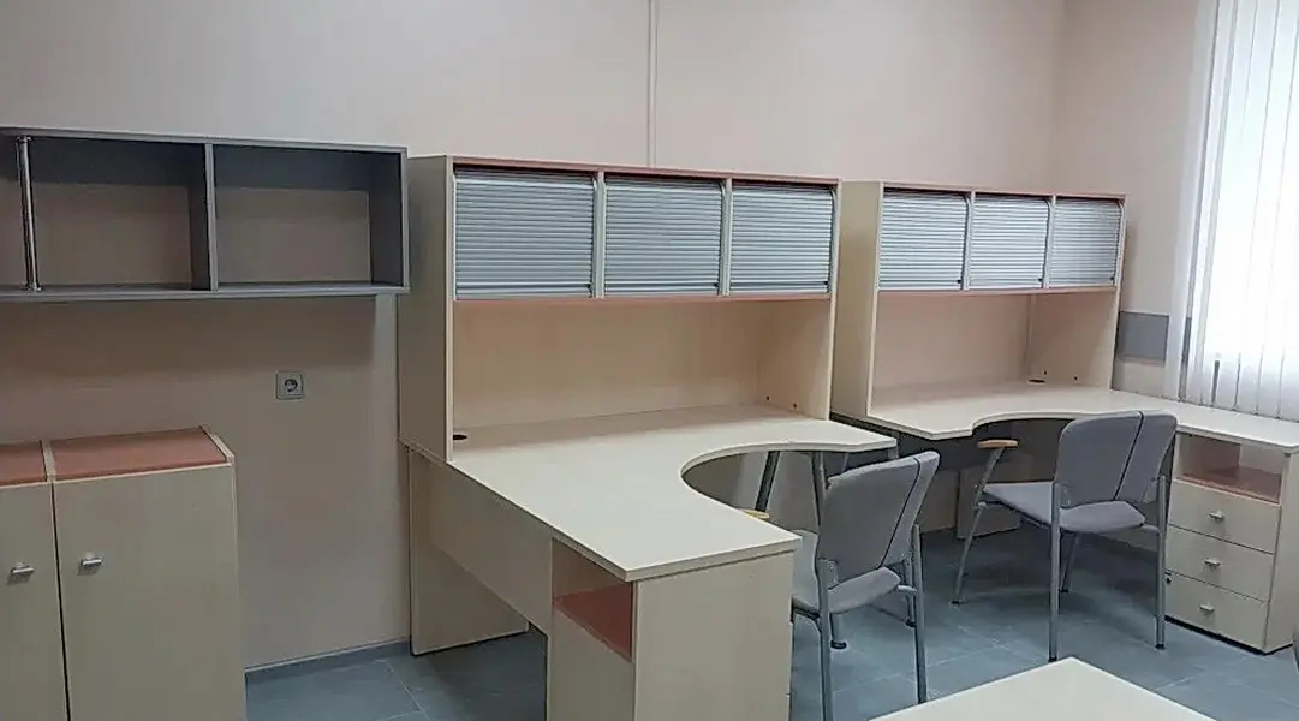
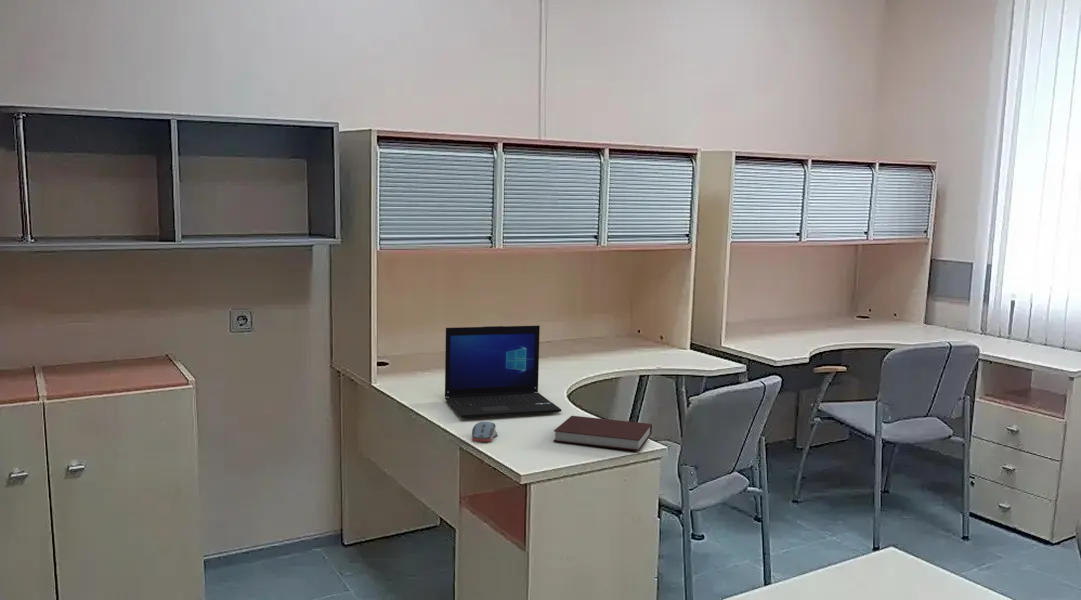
+ laptop (502, 369)
+ notebook (603, 432)
+ computer mouse (484, 429)
